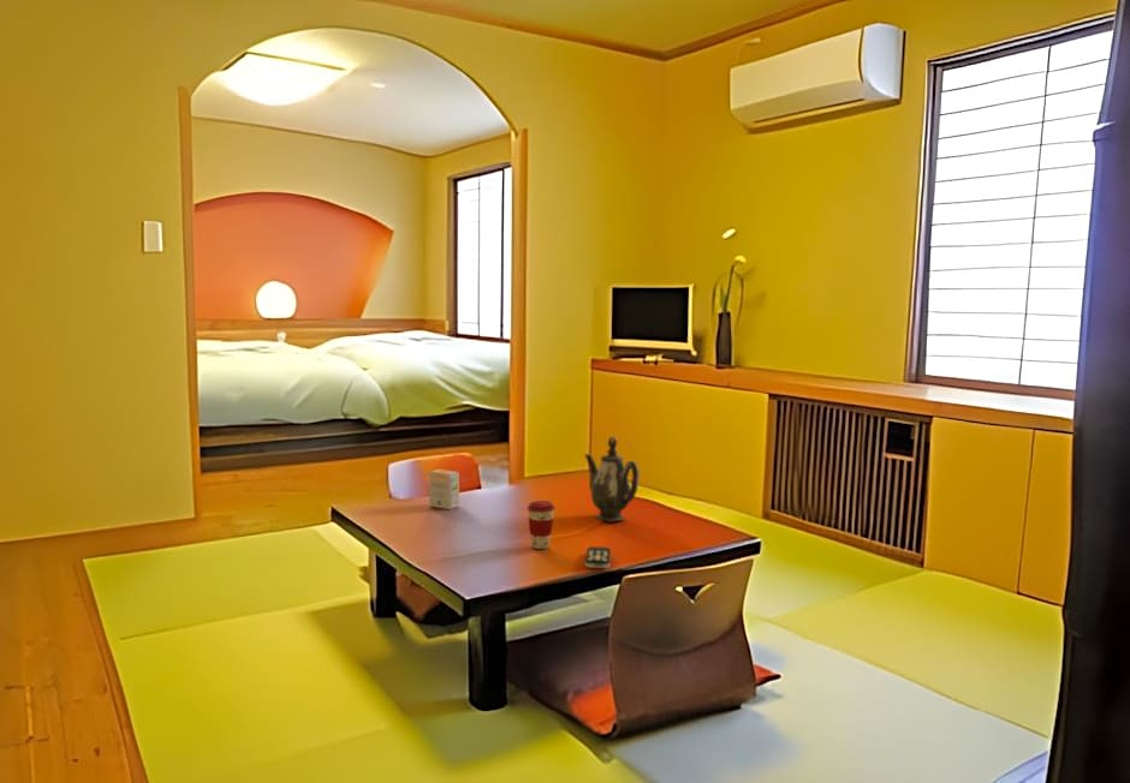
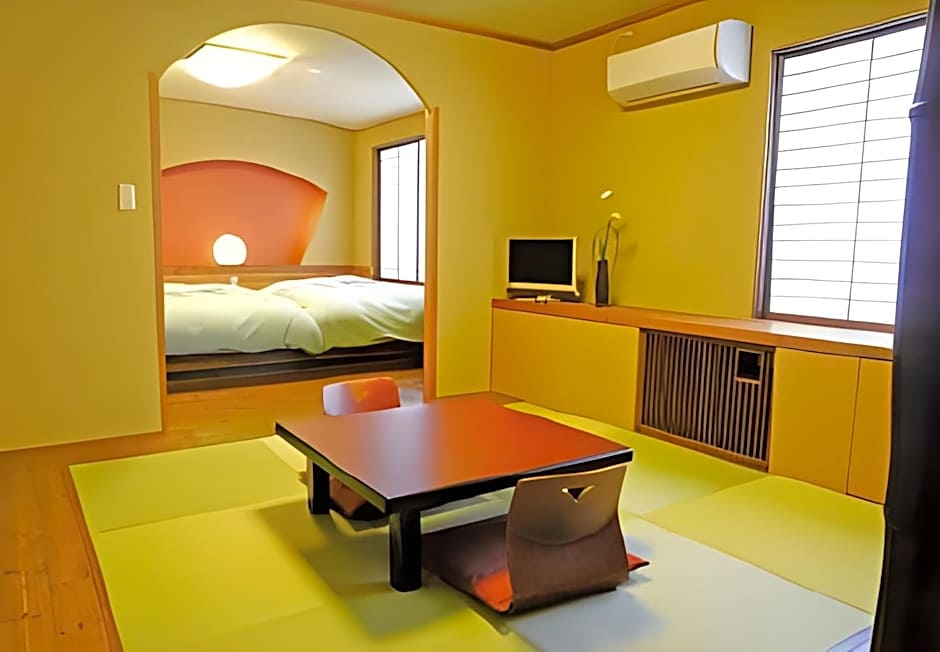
- teapot (609, 477)
- tea box (444, 489)
- remote control (597, 556)
- coffee cup (540, 525)
